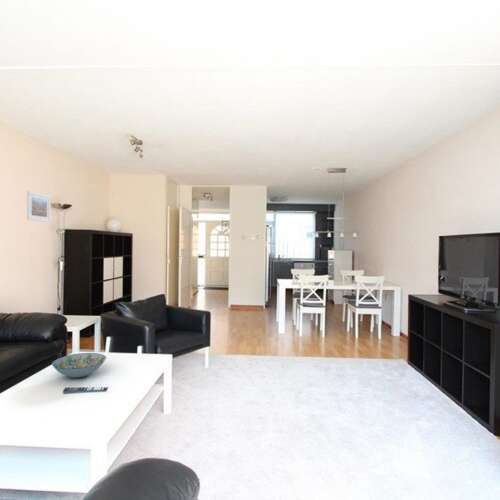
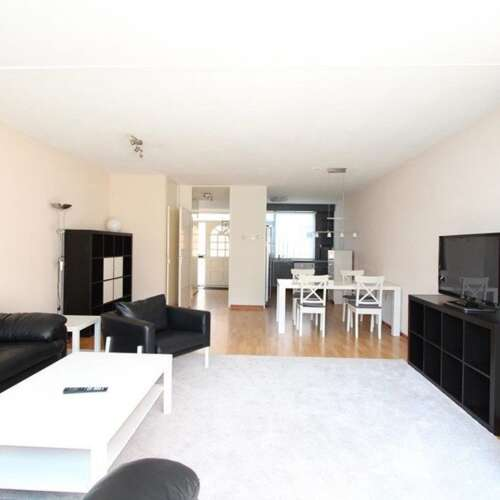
- decorative bowl (79, 367)
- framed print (39, 207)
